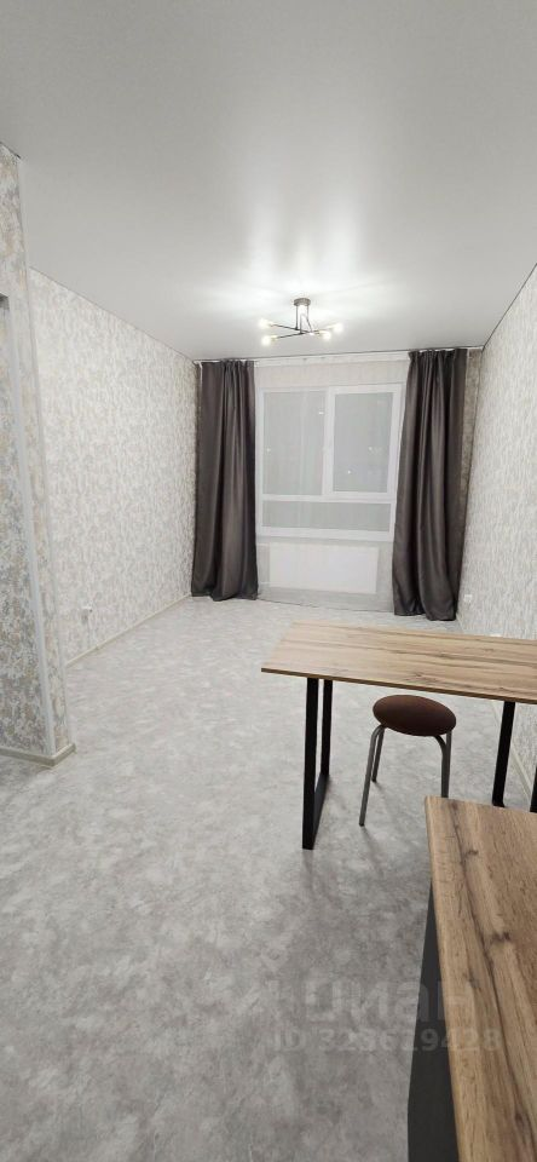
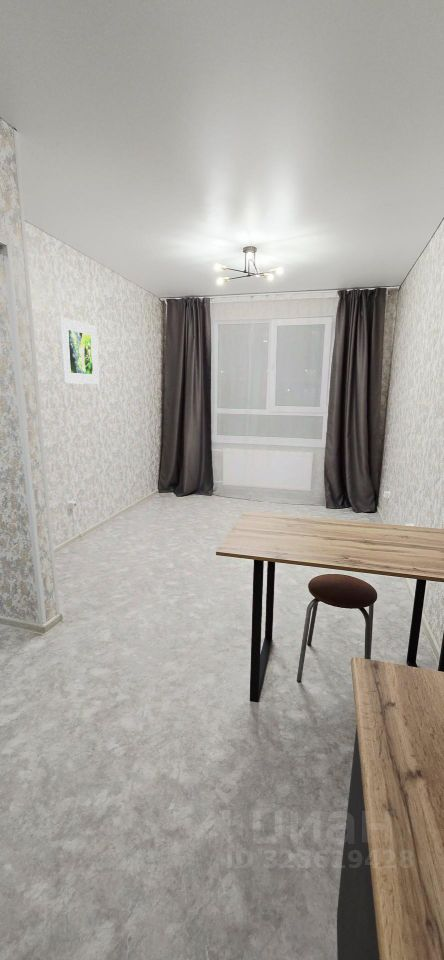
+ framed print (80, 353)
